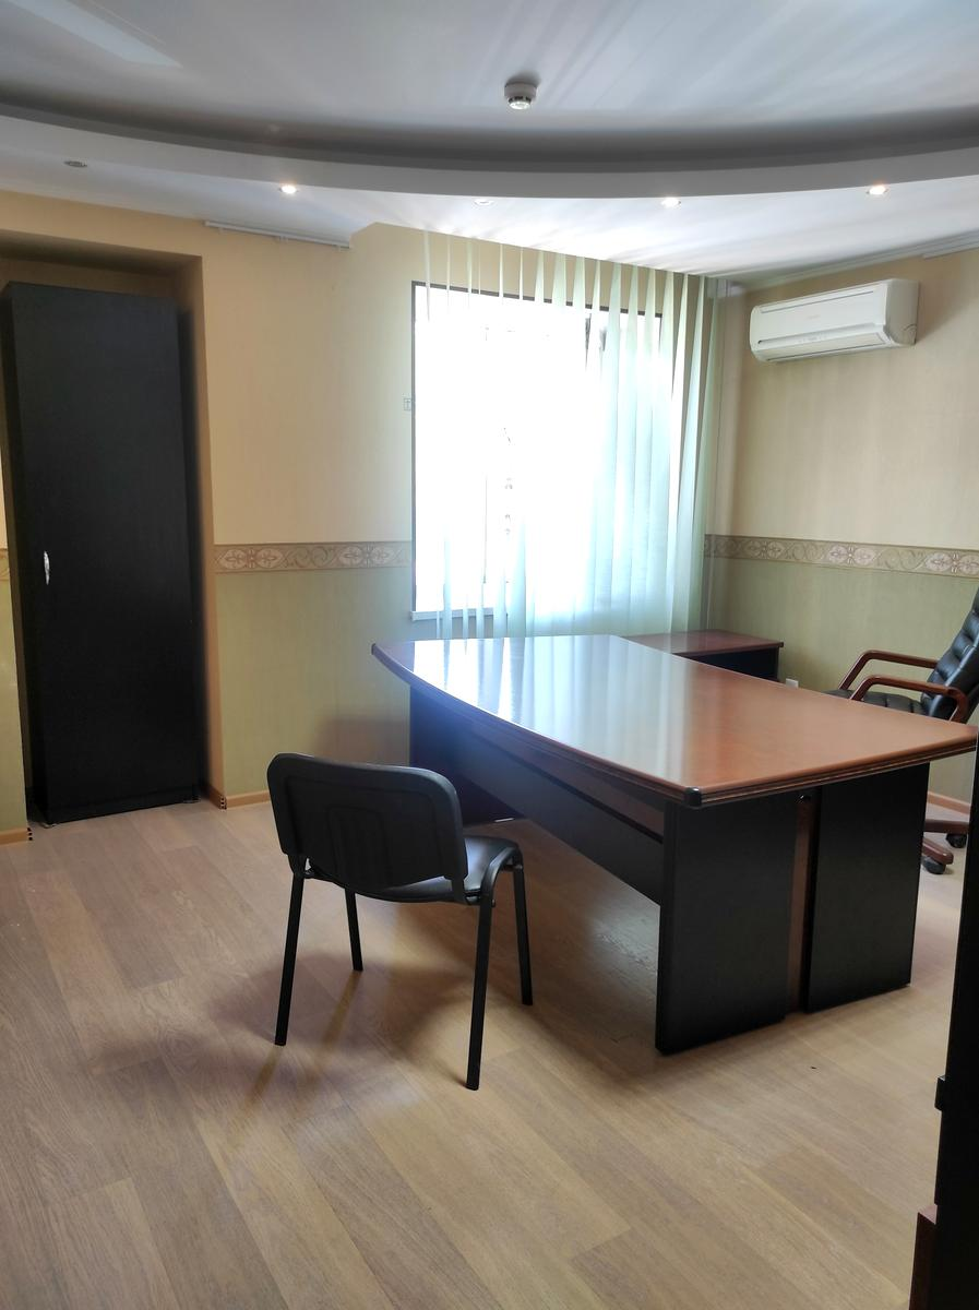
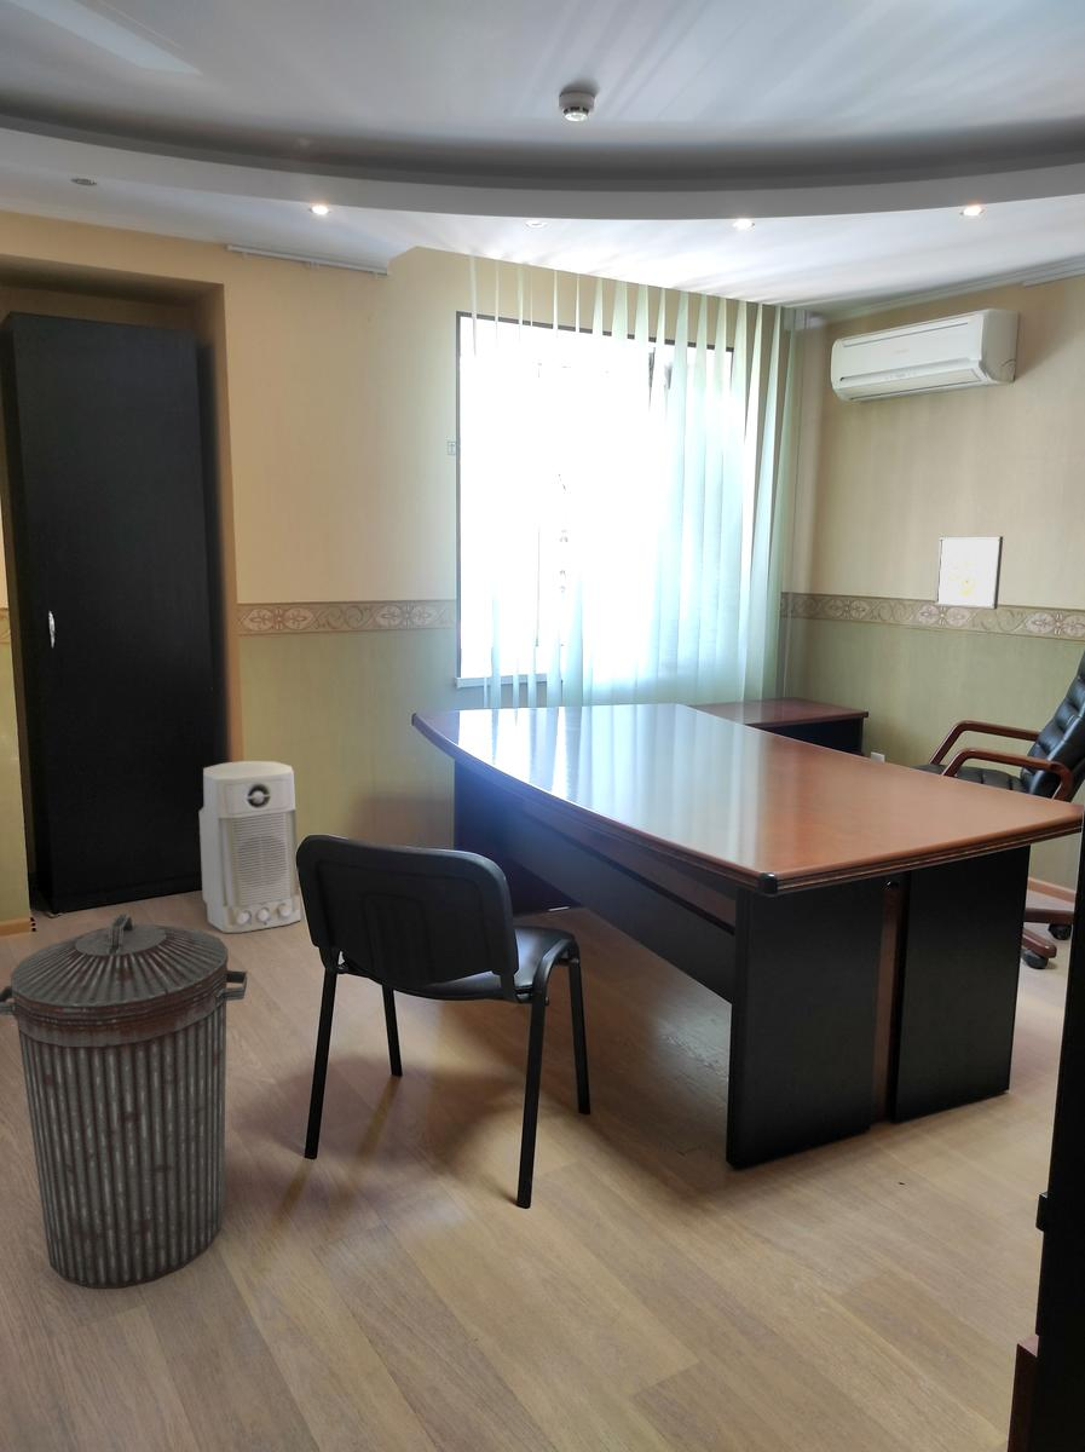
+ air purifier (249, 842)
+ trash can (129, 1079)
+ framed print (968, 572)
